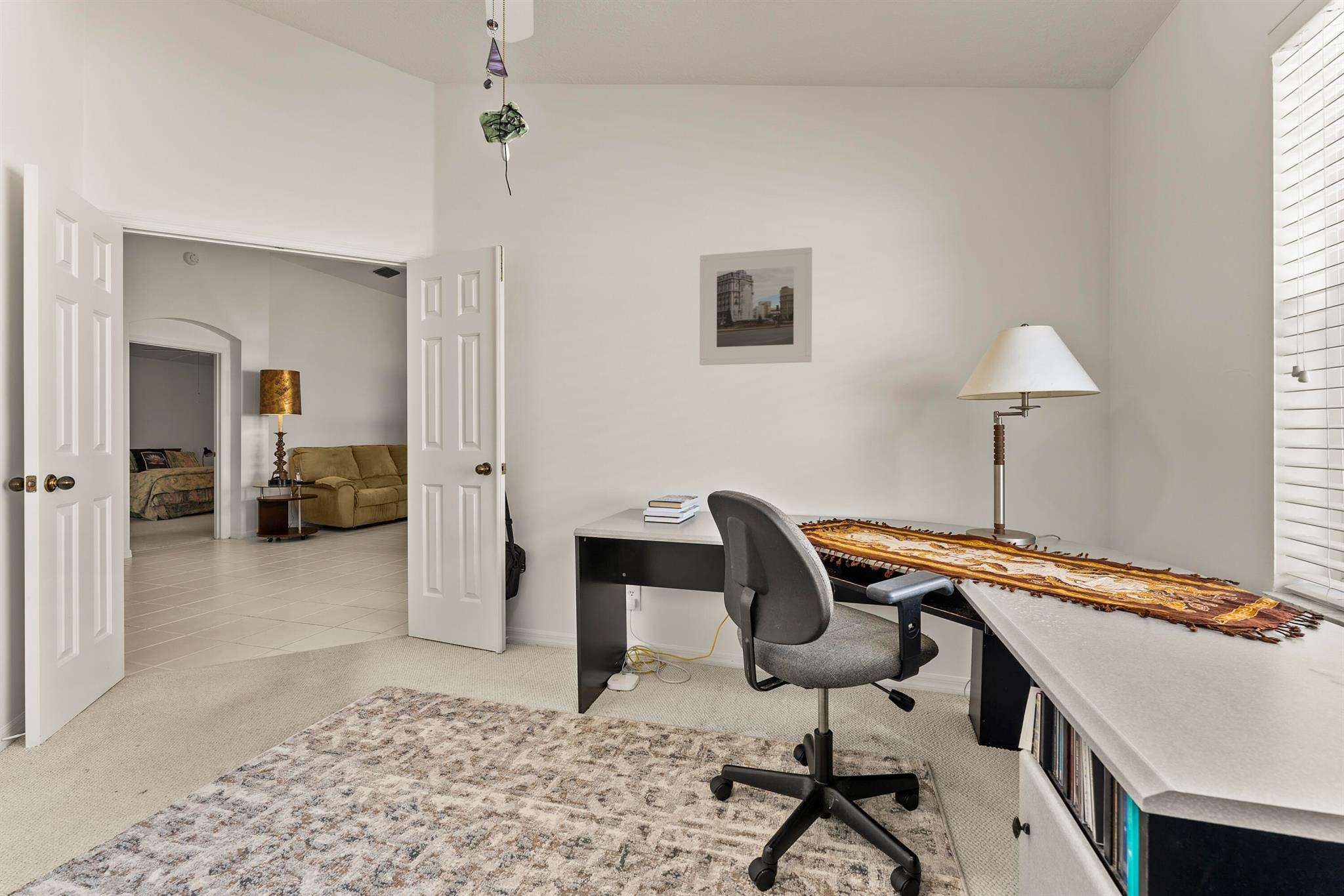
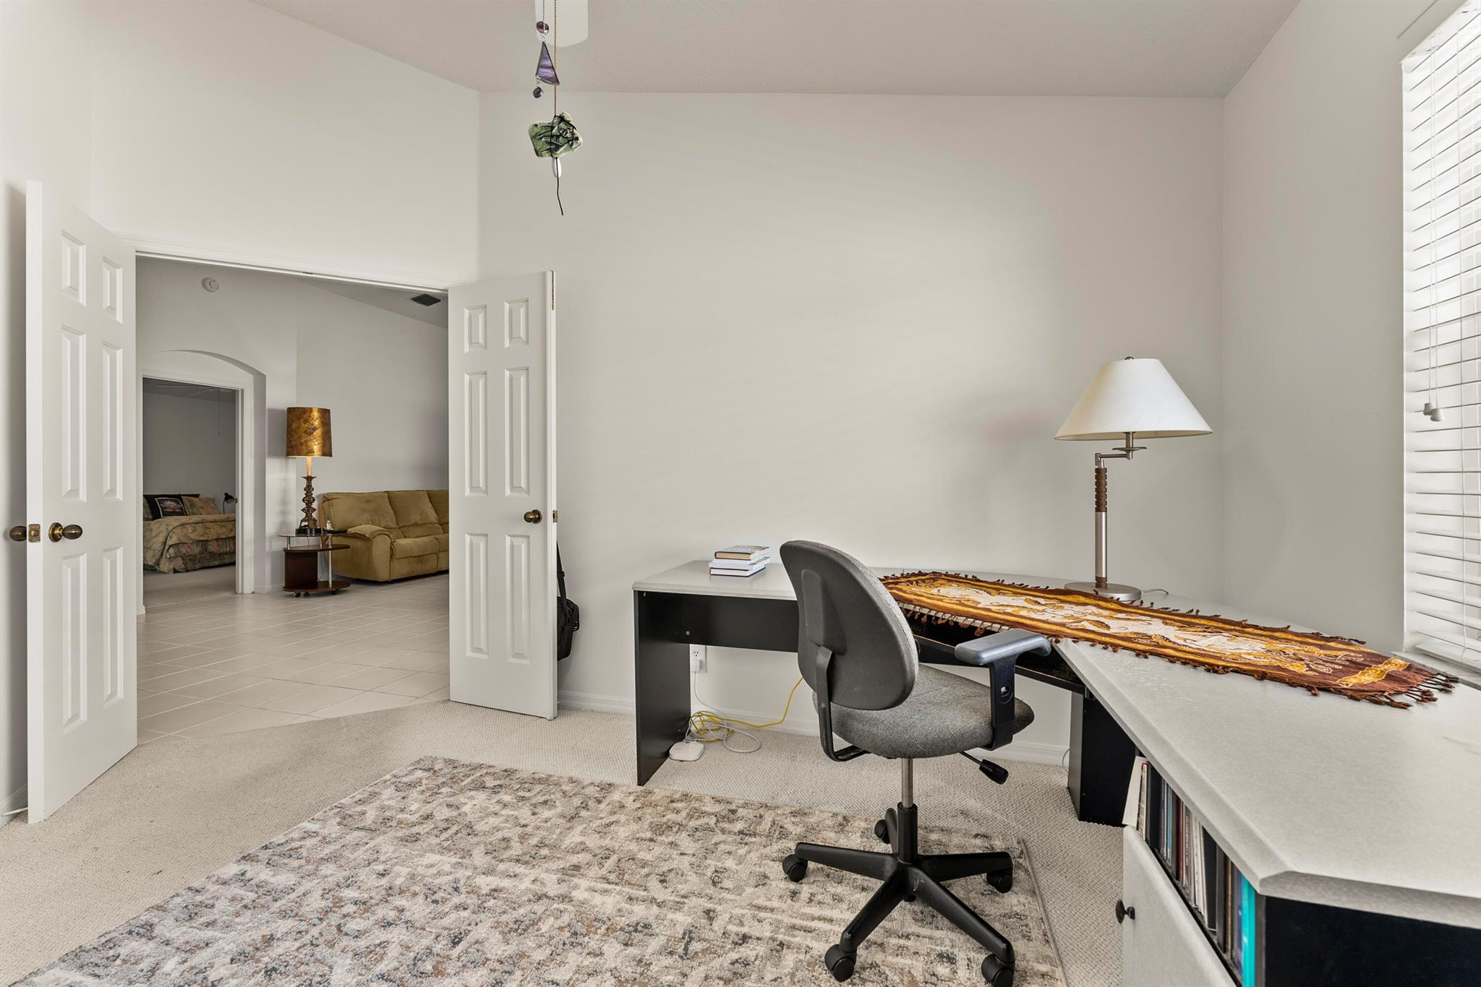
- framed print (755, 308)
